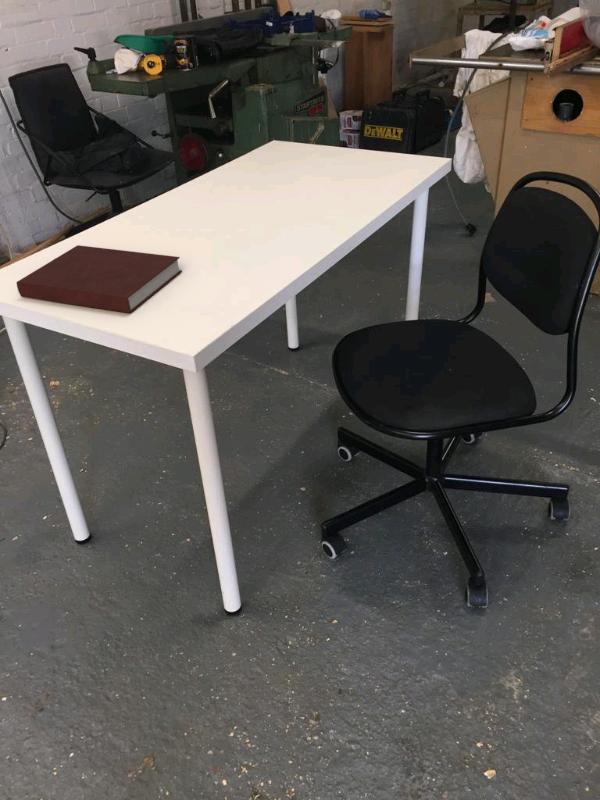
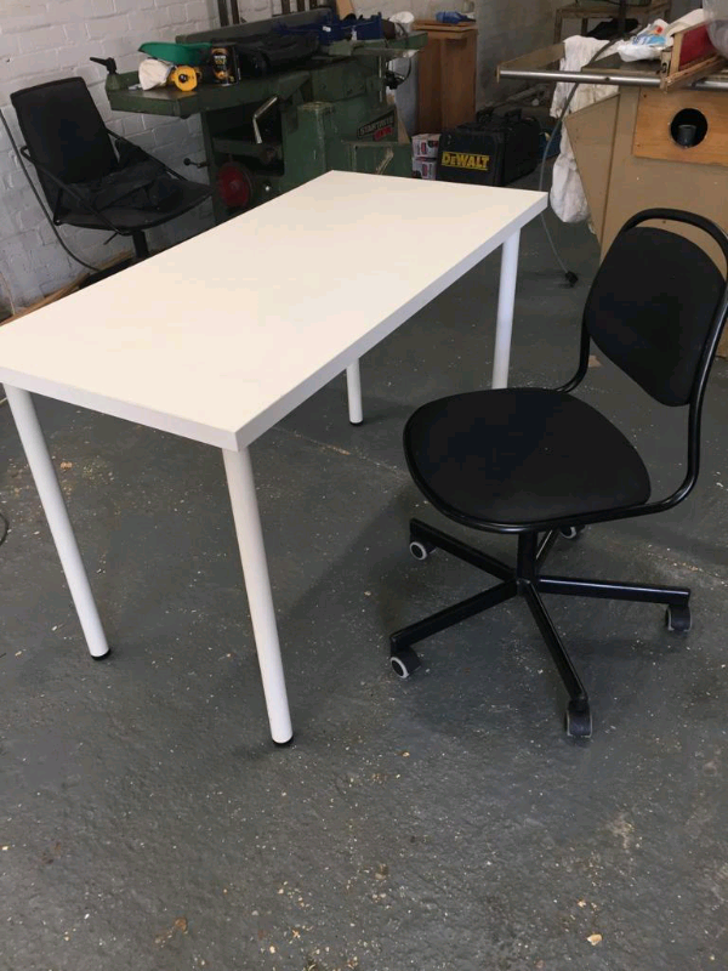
- notebook (101, 276)
